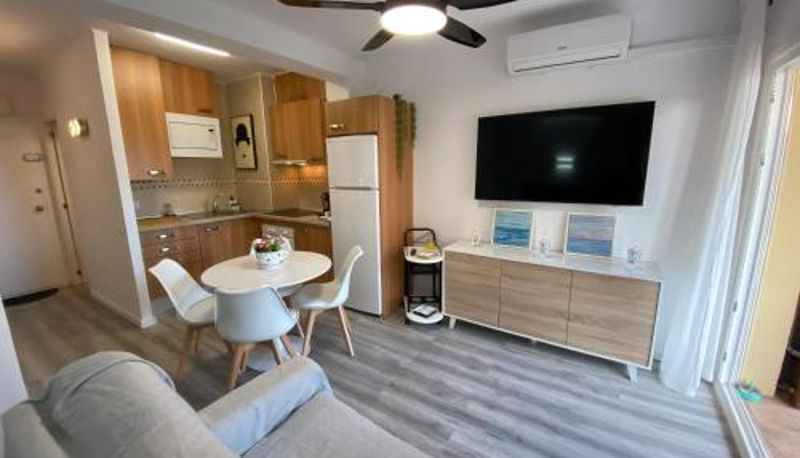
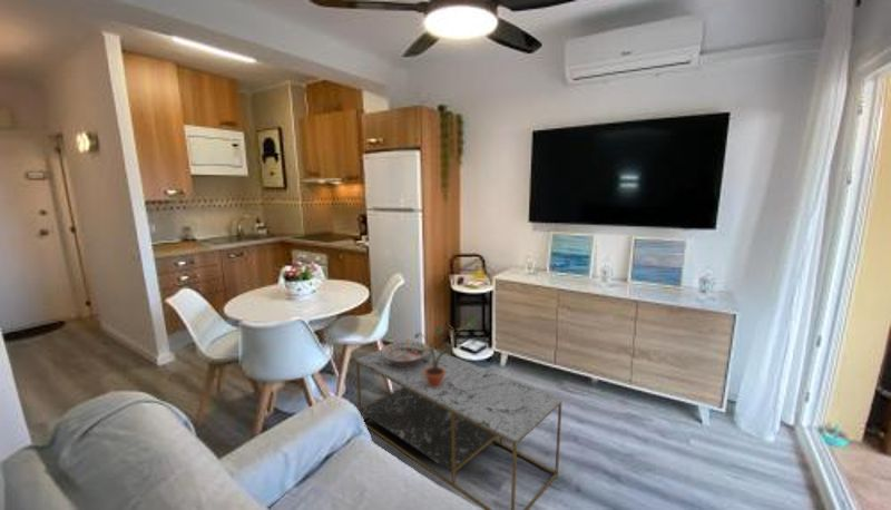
+ coffee table (448, 411)
+ decorative bowl (405, 355)
+ potted plant (441, 351)
